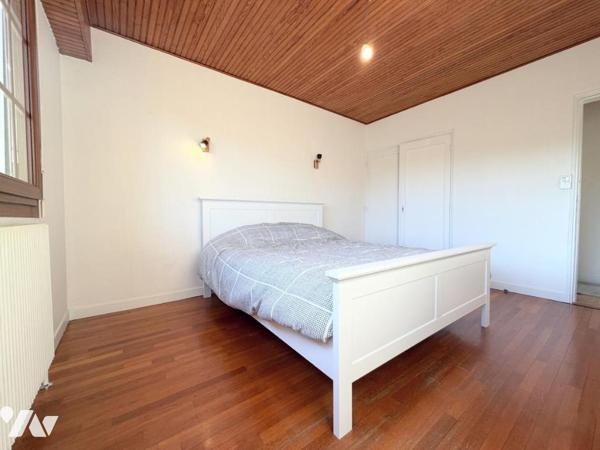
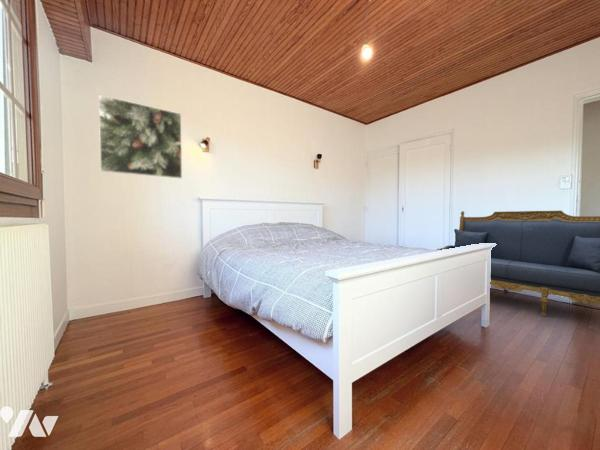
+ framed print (143, 140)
+ settee (516, 254)
